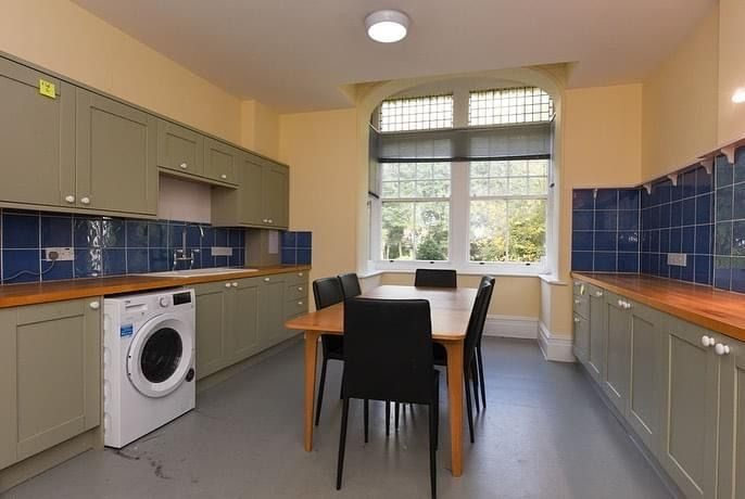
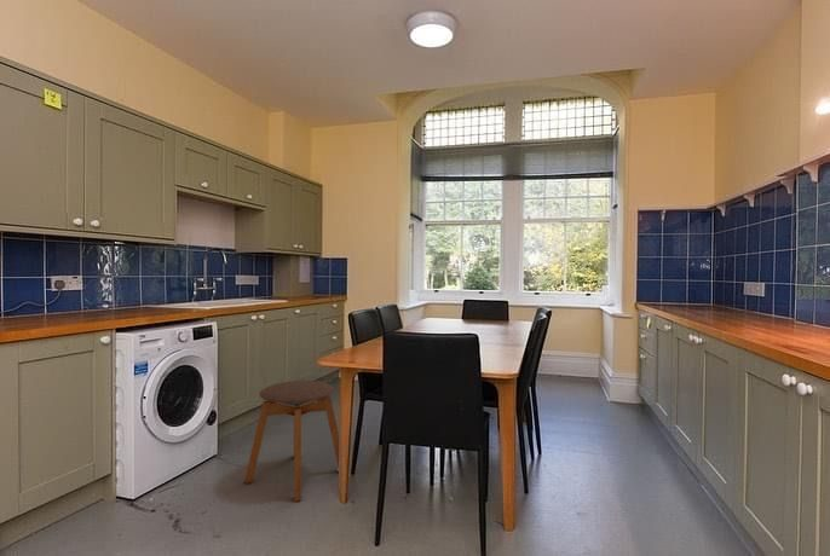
+ stool (296, 430)
